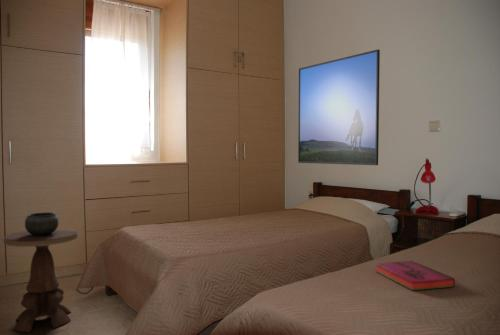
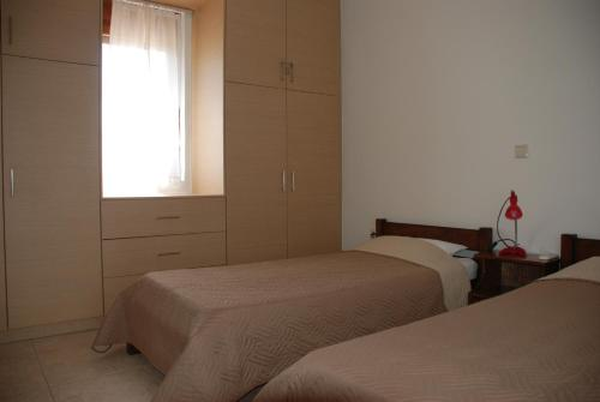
- side table (42, 267)
- hardback book (412, 274)
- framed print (334, 112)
